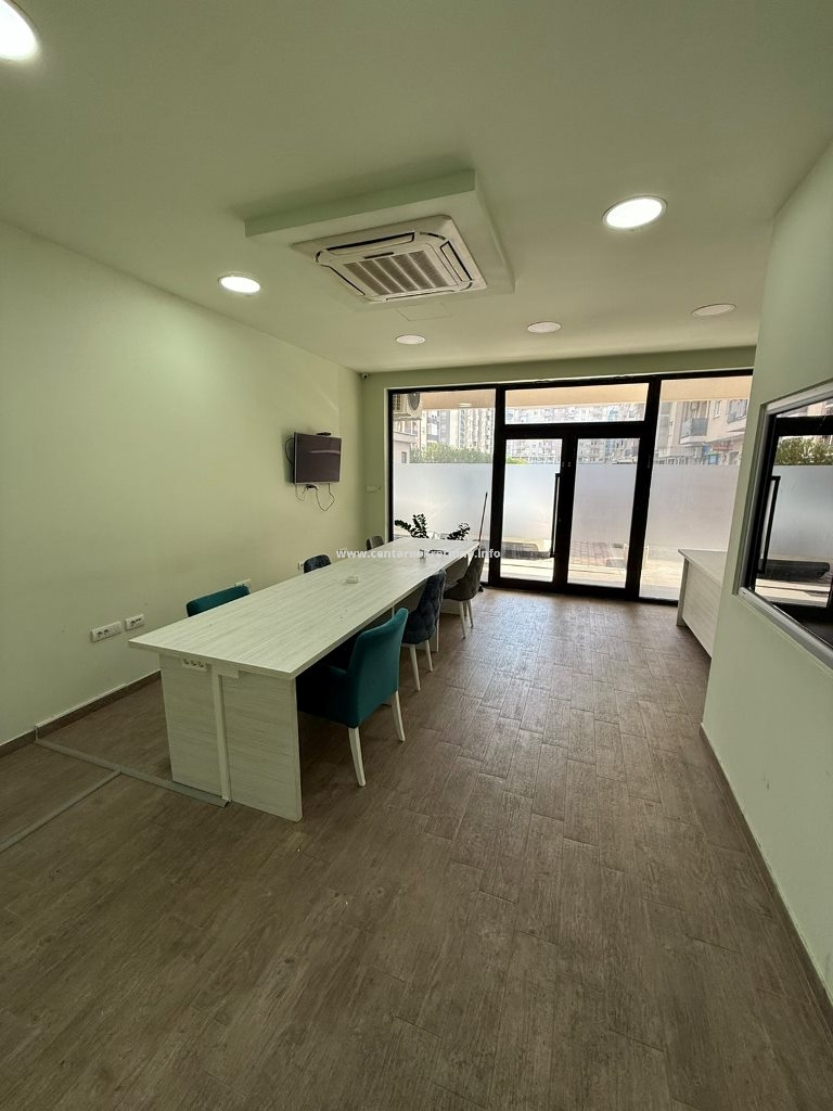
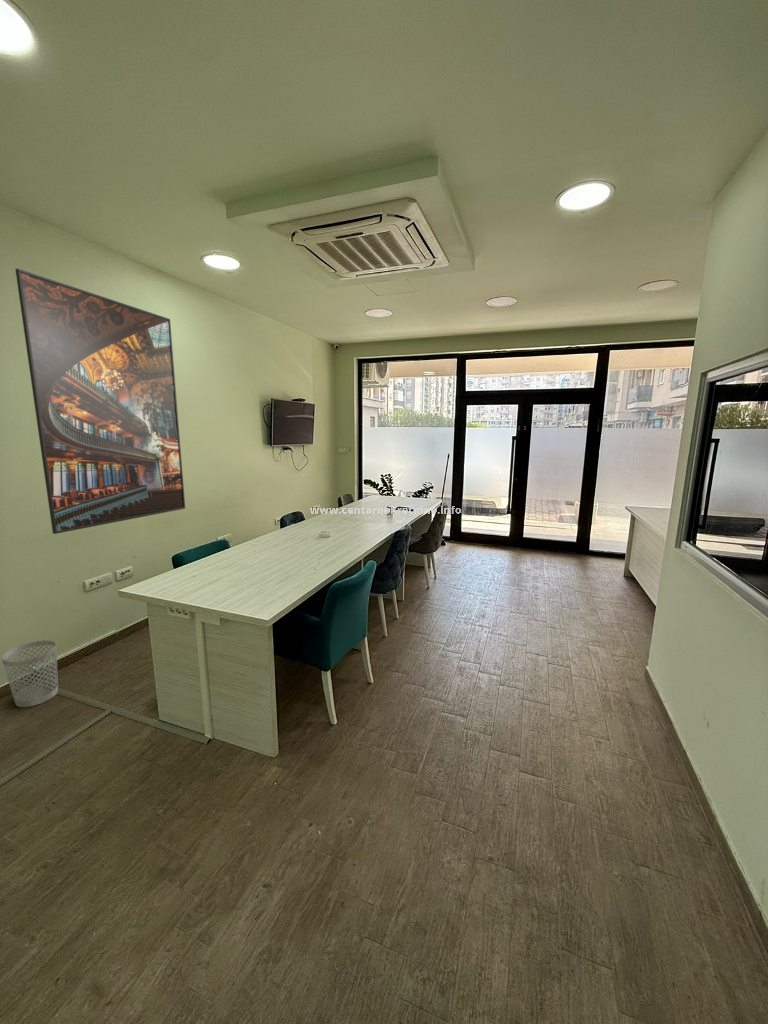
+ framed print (118, 413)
+ wastebasket (33, 673)
